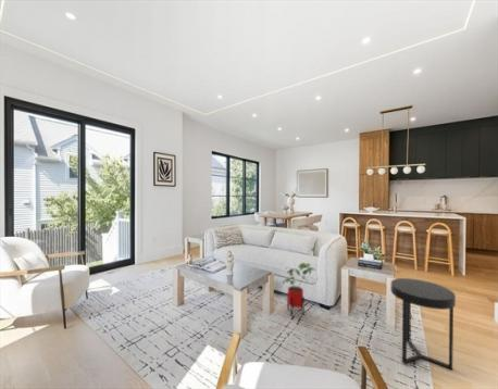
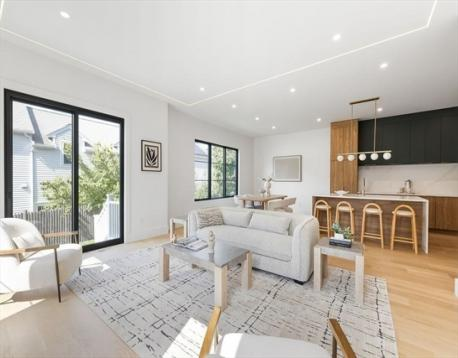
- house plant (296, 287)
- side table (410, 317)
